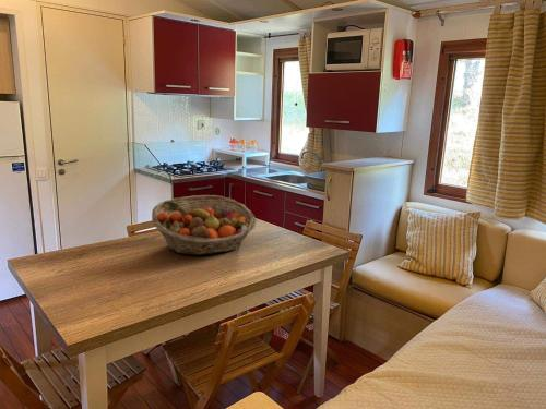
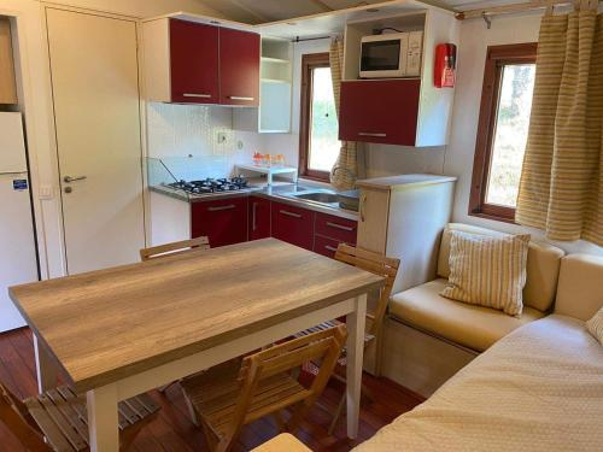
- fruit basket (204, 224)
